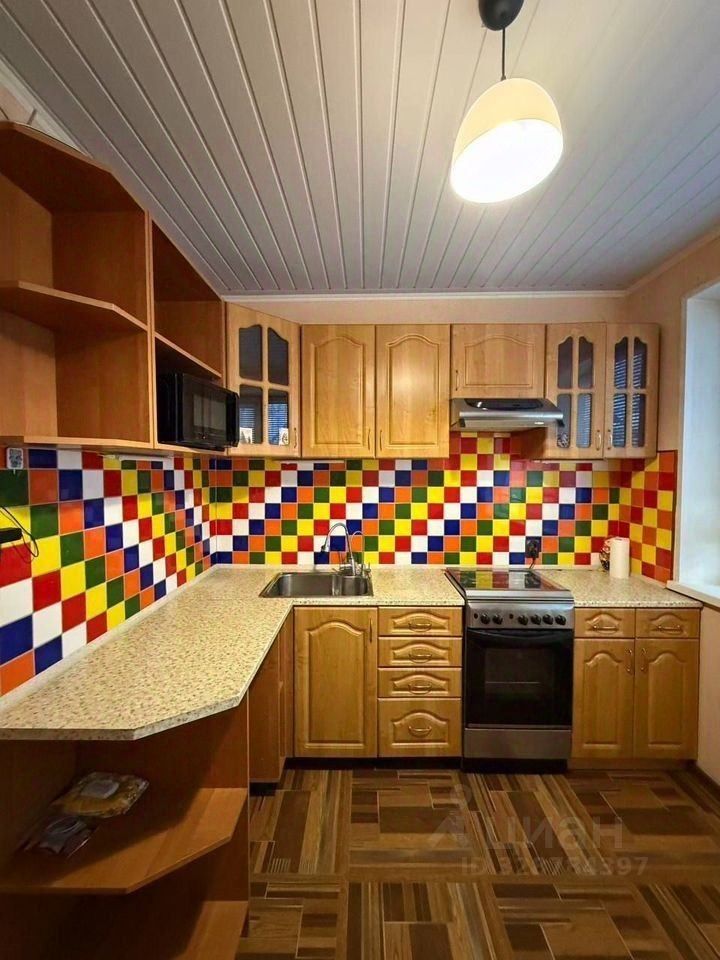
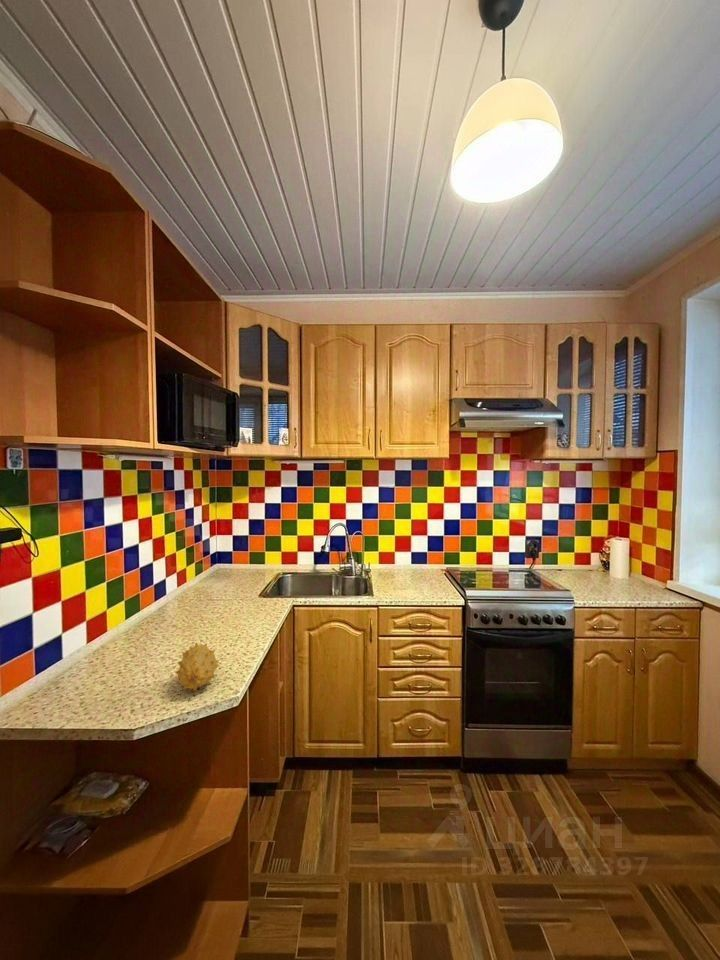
+ fruit (197, 666)
